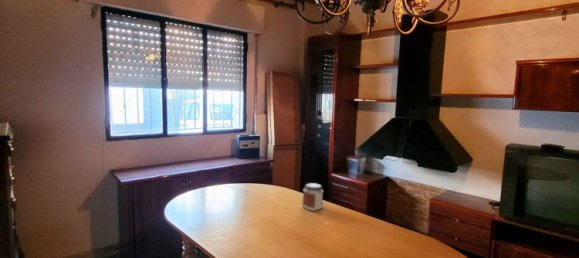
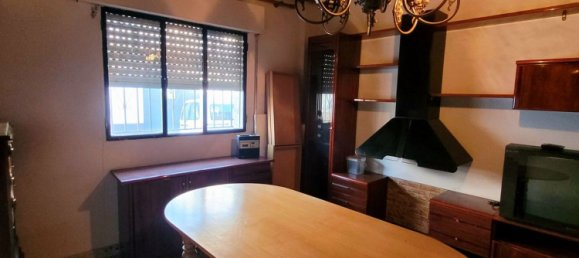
- jar (312, 196)
